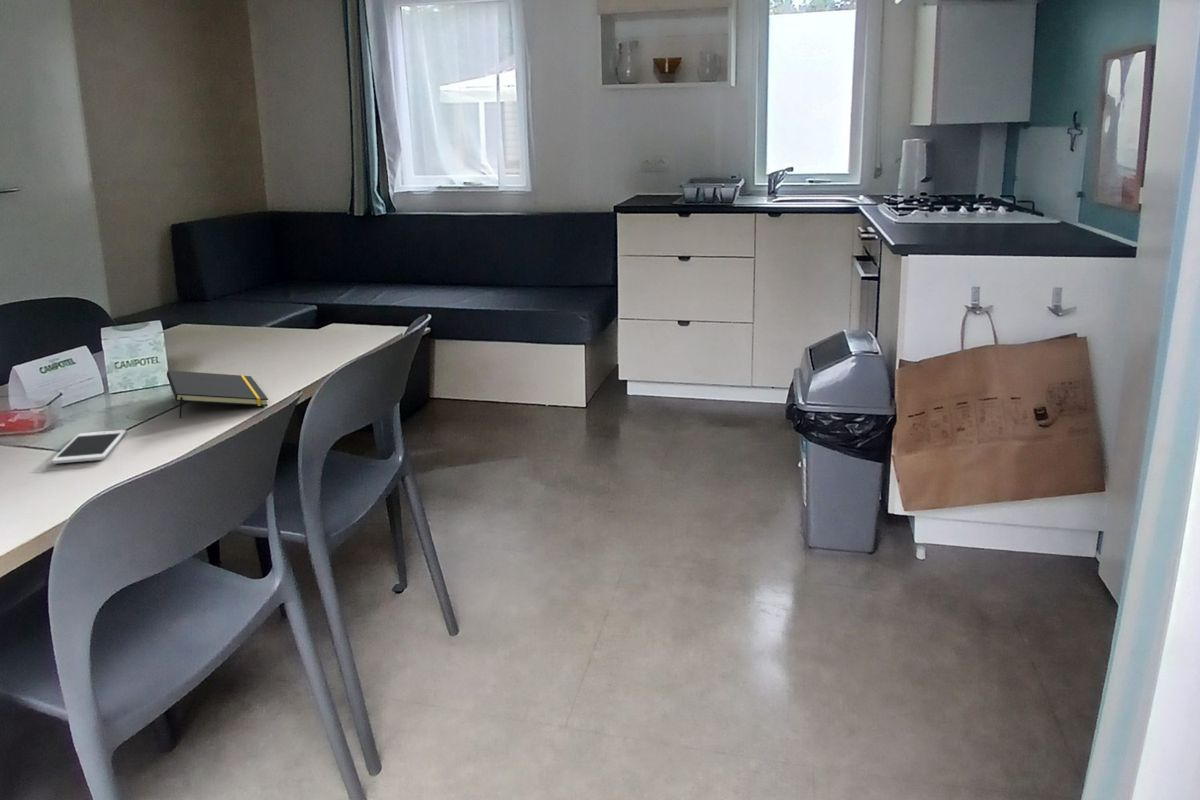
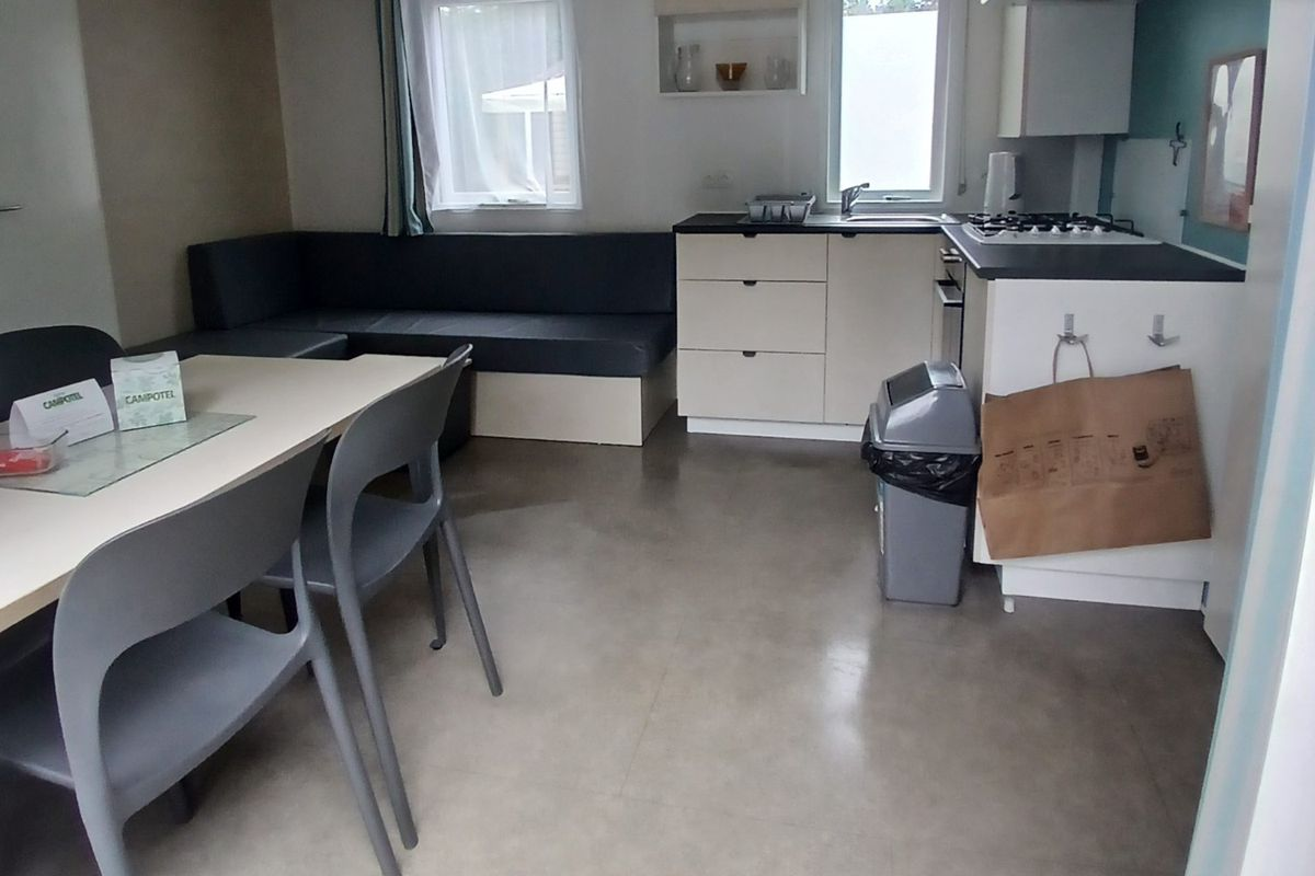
- cell phone (90, 445)
- notepad (216, 387)
